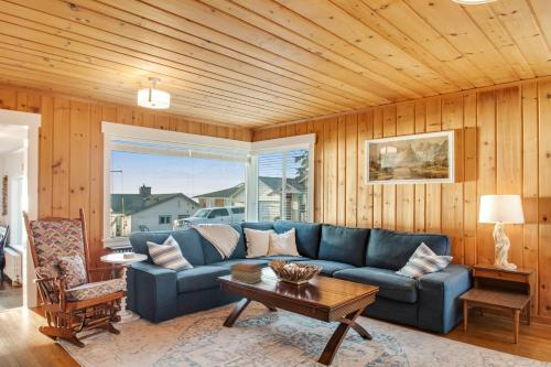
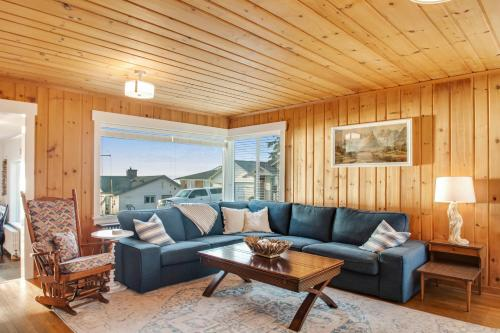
- book stack (246, 272)
